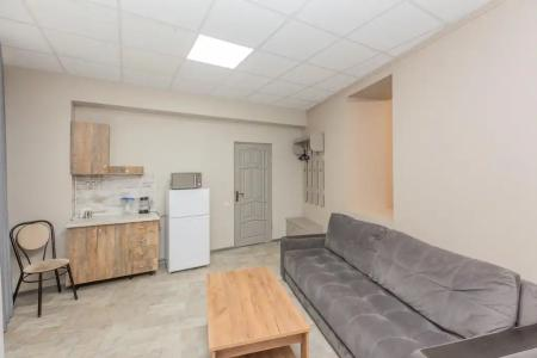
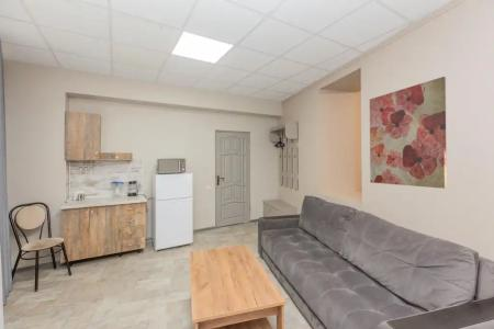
+ wall art (402, 137)
